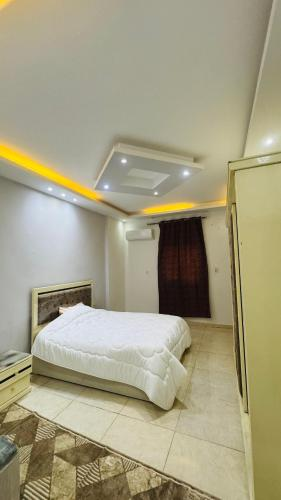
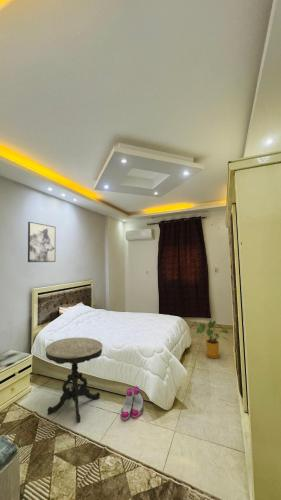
+ boots (132, 400)
+ wall art (42, 243)
+ side table (74, 374)
+ house plant (211, 338)
